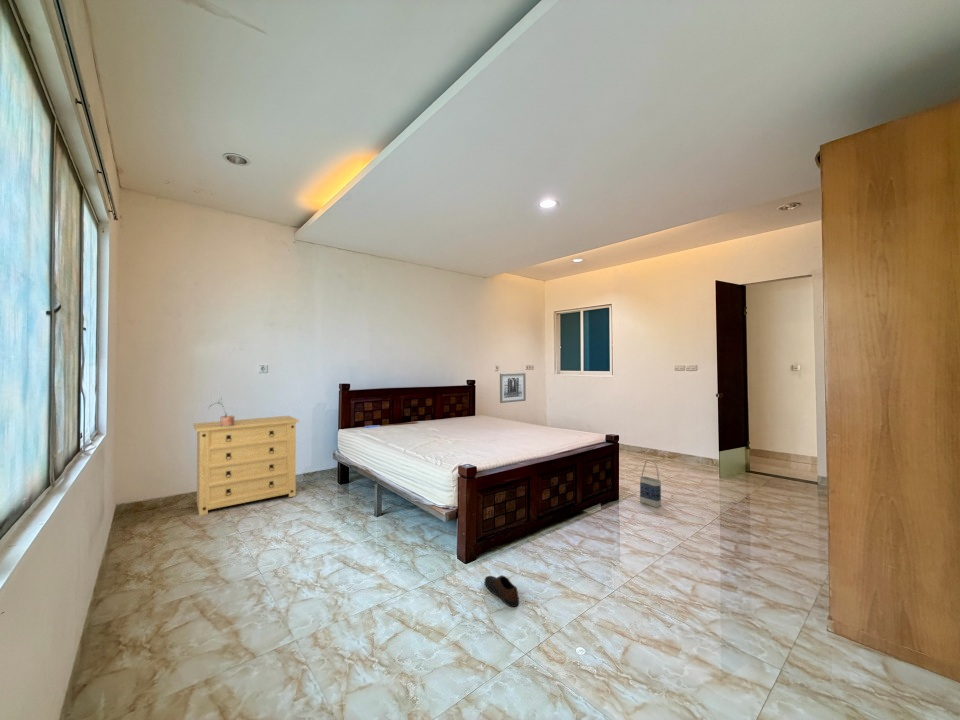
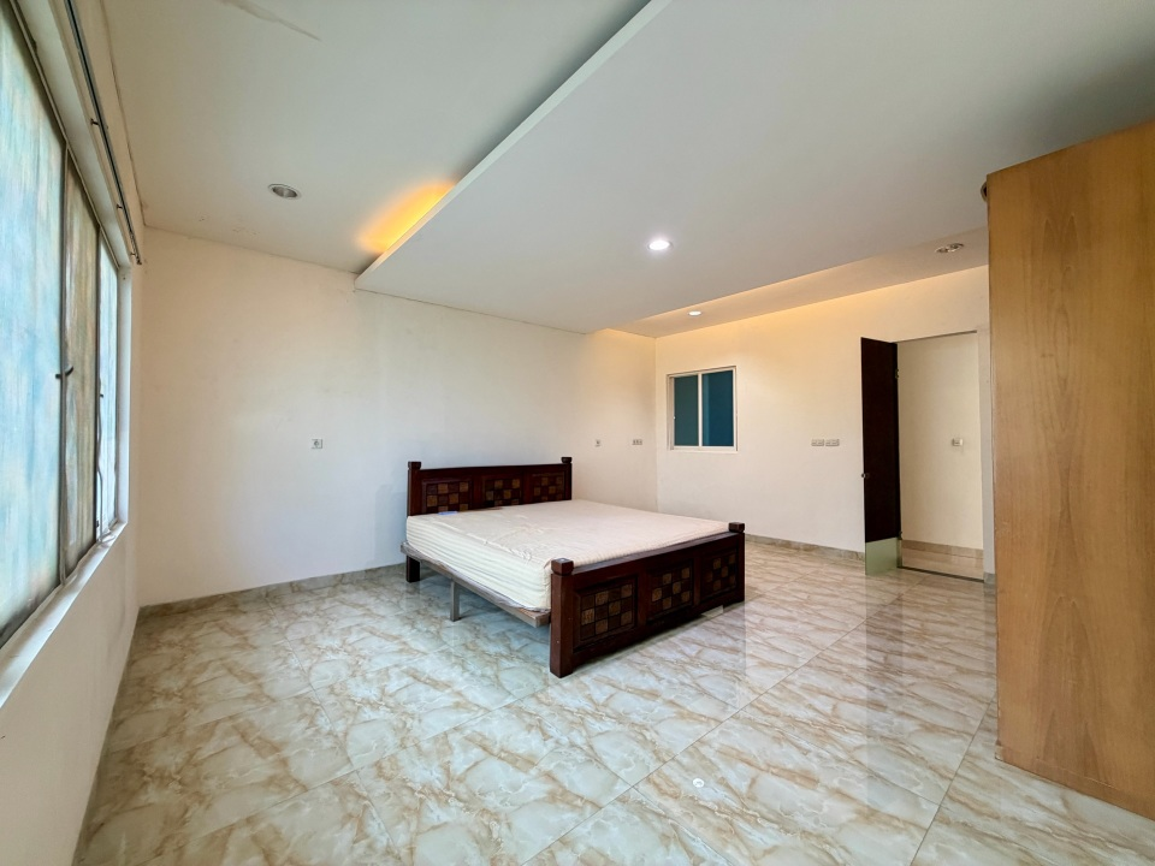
- potted plant (224, 410)
- wall art (513, 387)
- shoe (501, 583)
- bag (650, 481)
- dresser (247, 460)
